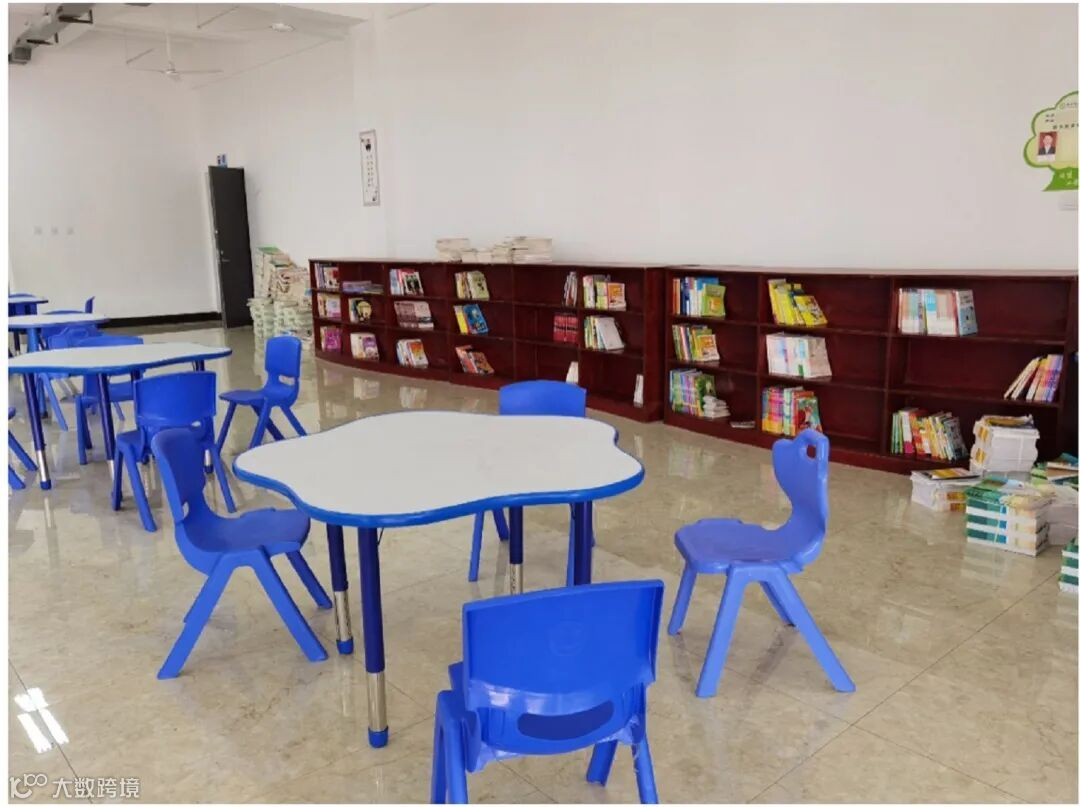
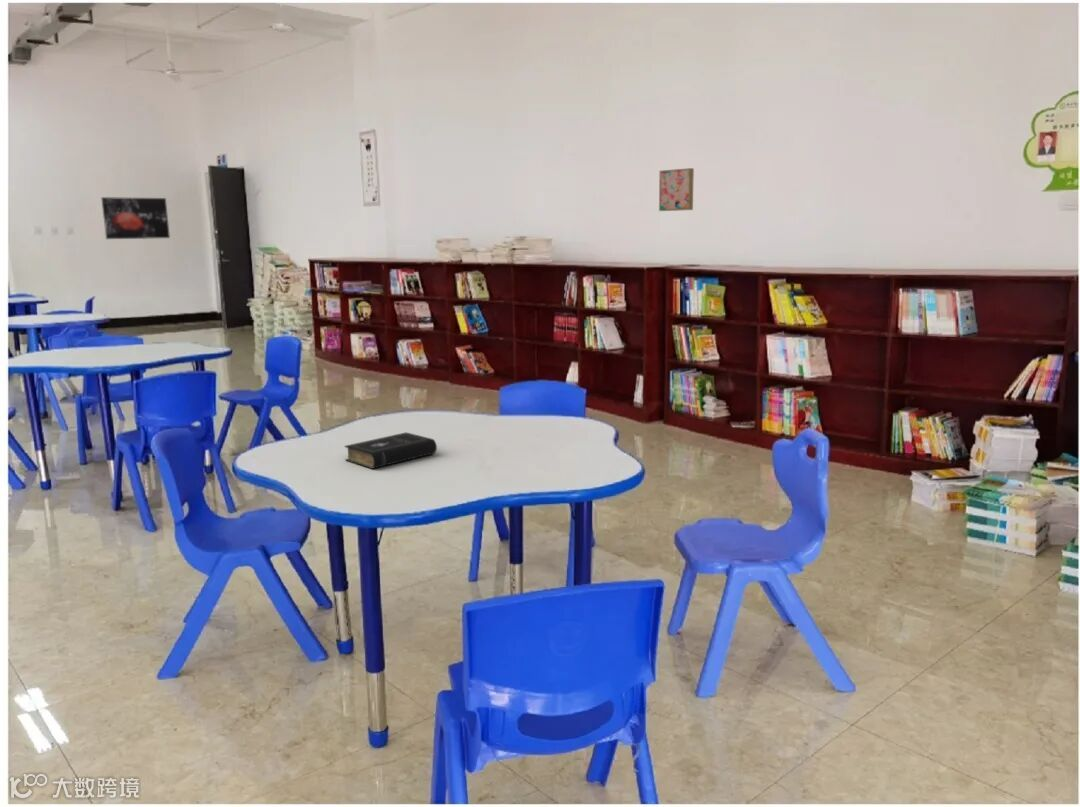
+ wall art (136, 218)
+ wall art (676, 190)
+ book (388, 449)
